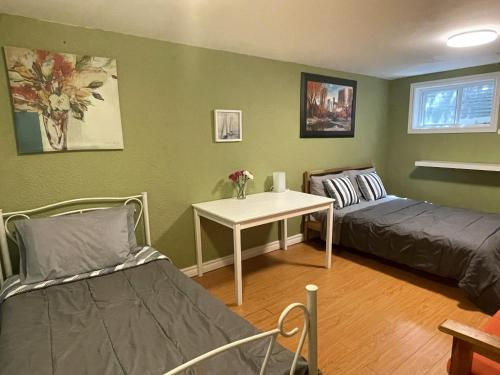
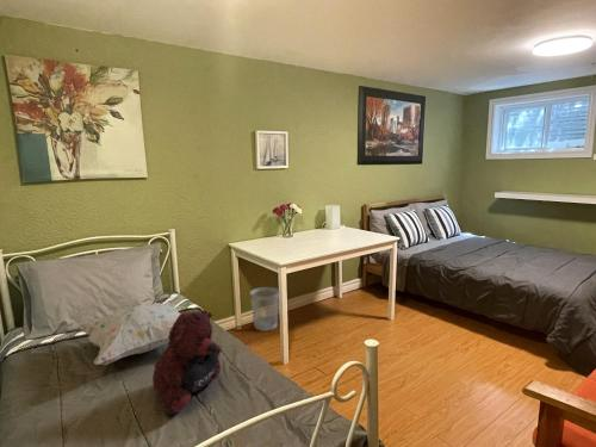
+ teddy bear (185, 350)
+ decorative pillow (141, 328)
+ wastebasket (266, 309)
